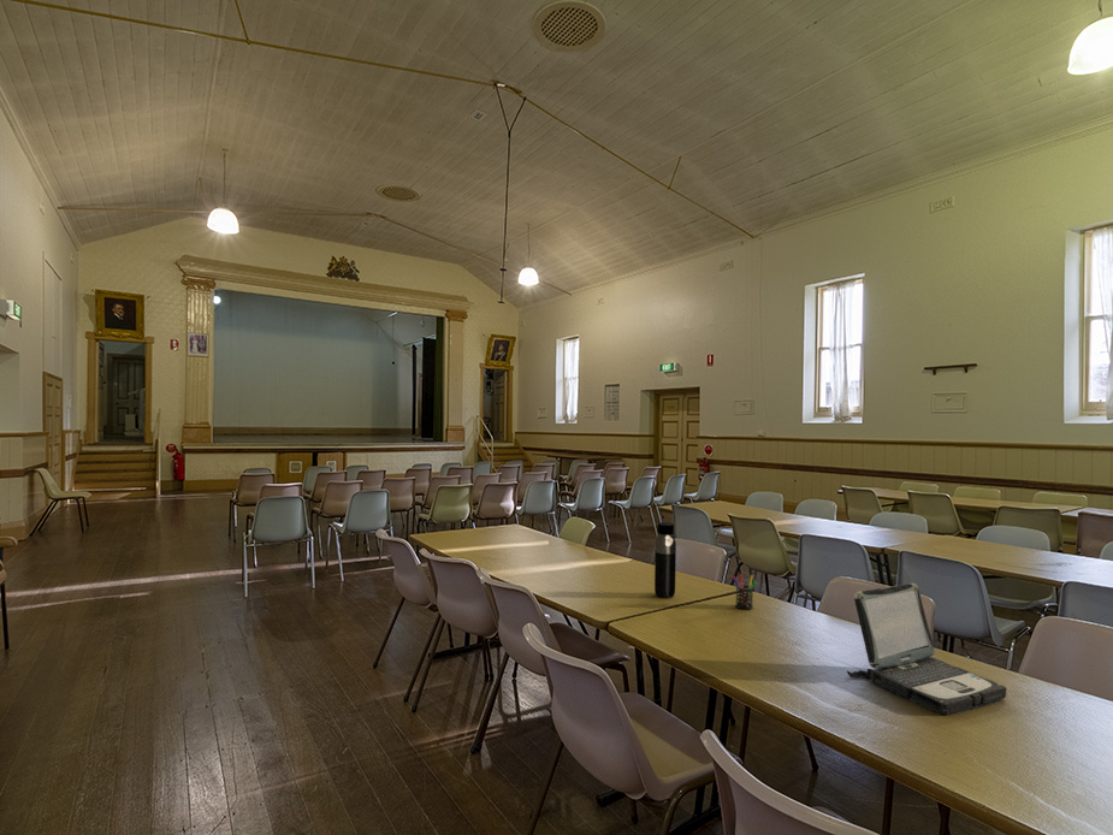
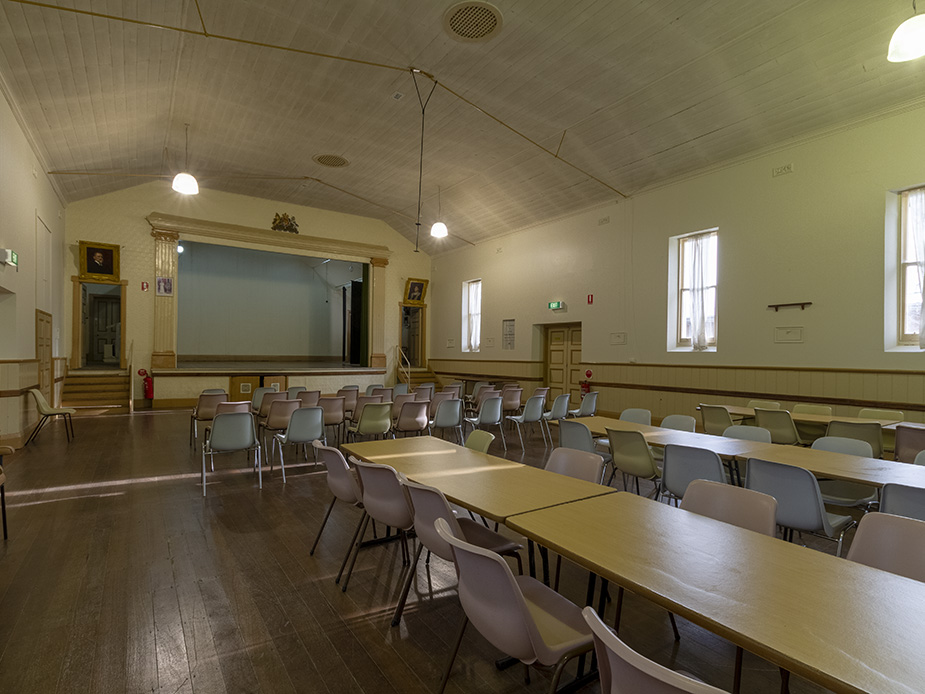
- pen holder (745, 591)
- laptop (923, 641)
- water bottle (664, 559)
